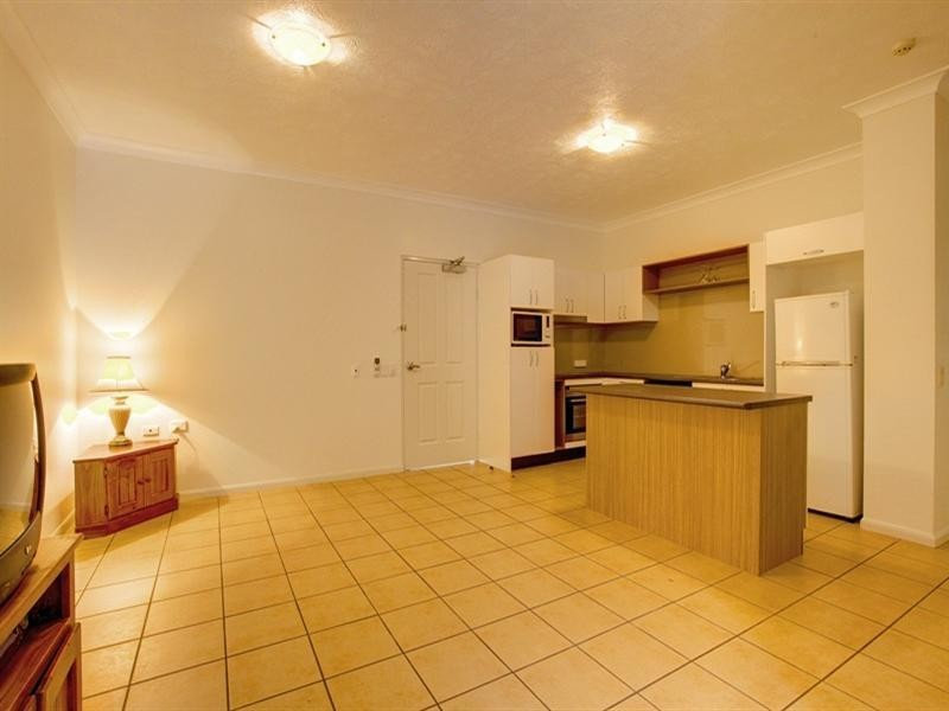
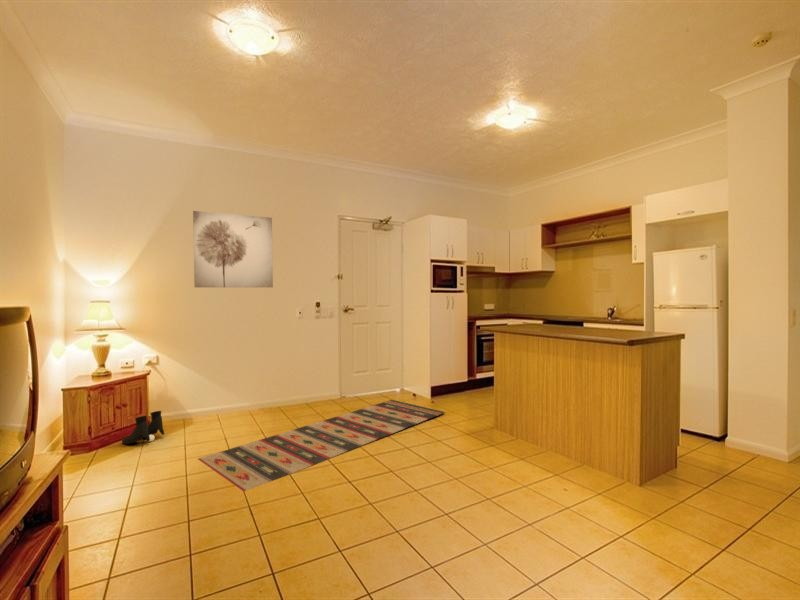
+ wall art (234, 251)
+ rug (327, 436)
+ boots (143, 426)
